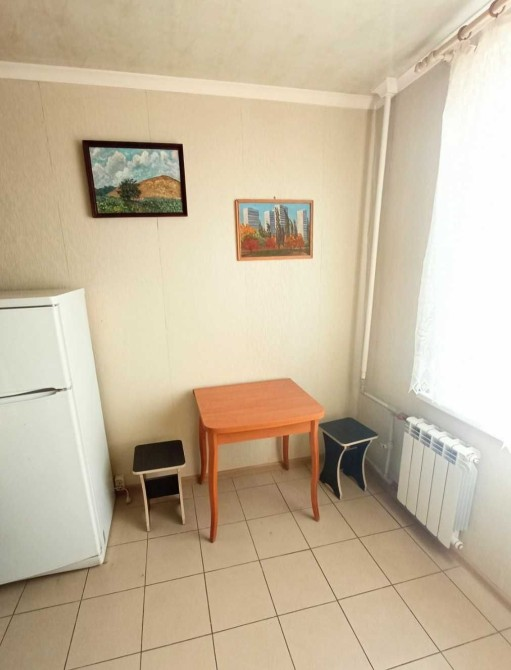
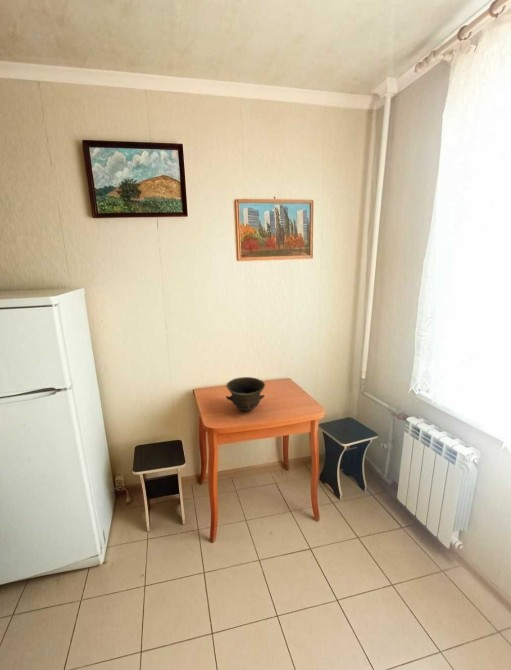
+ bowl (246, 396)
